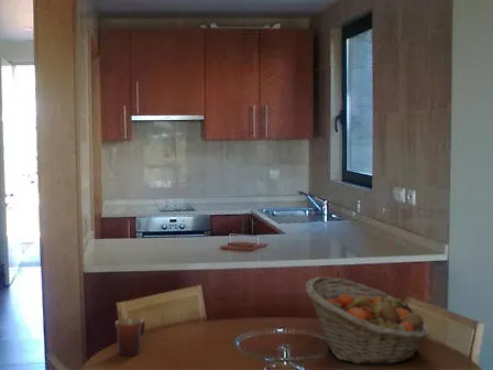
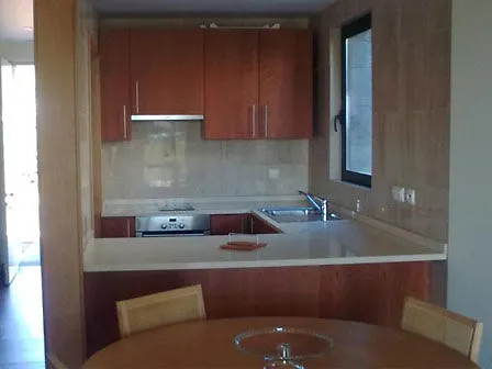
- fruit basket (365, 316)
- mug (132, 336)
